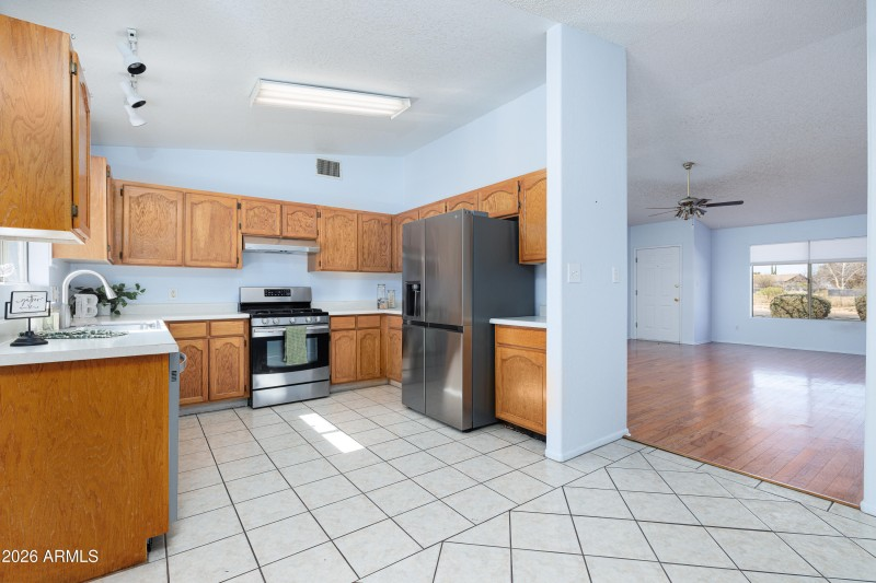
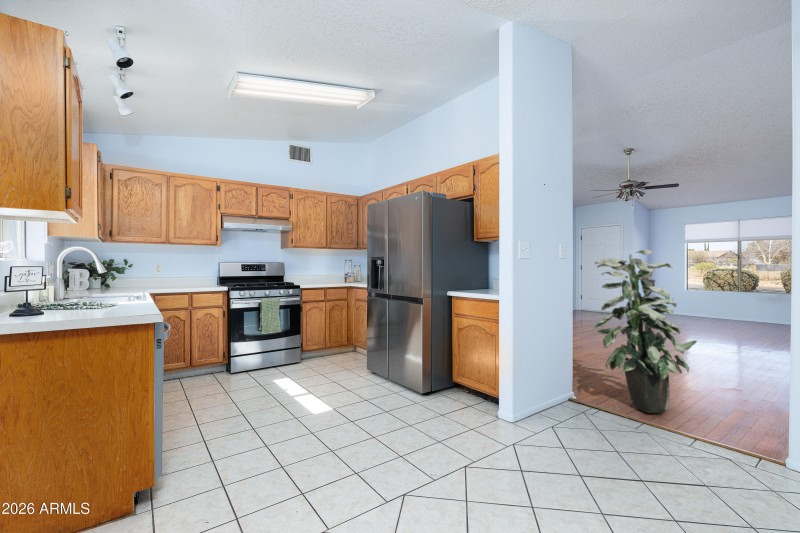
+ indoor plant (639, 329)
